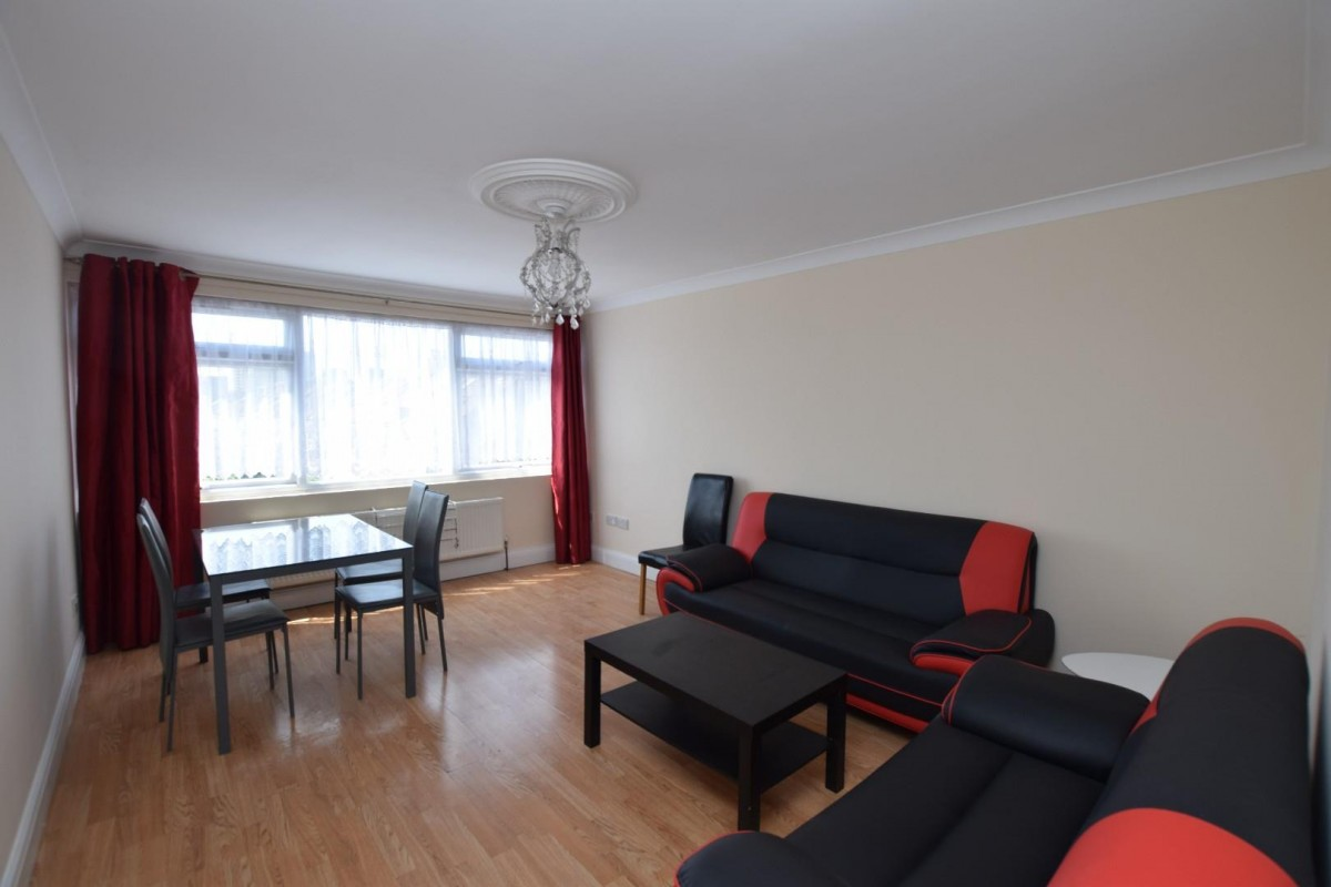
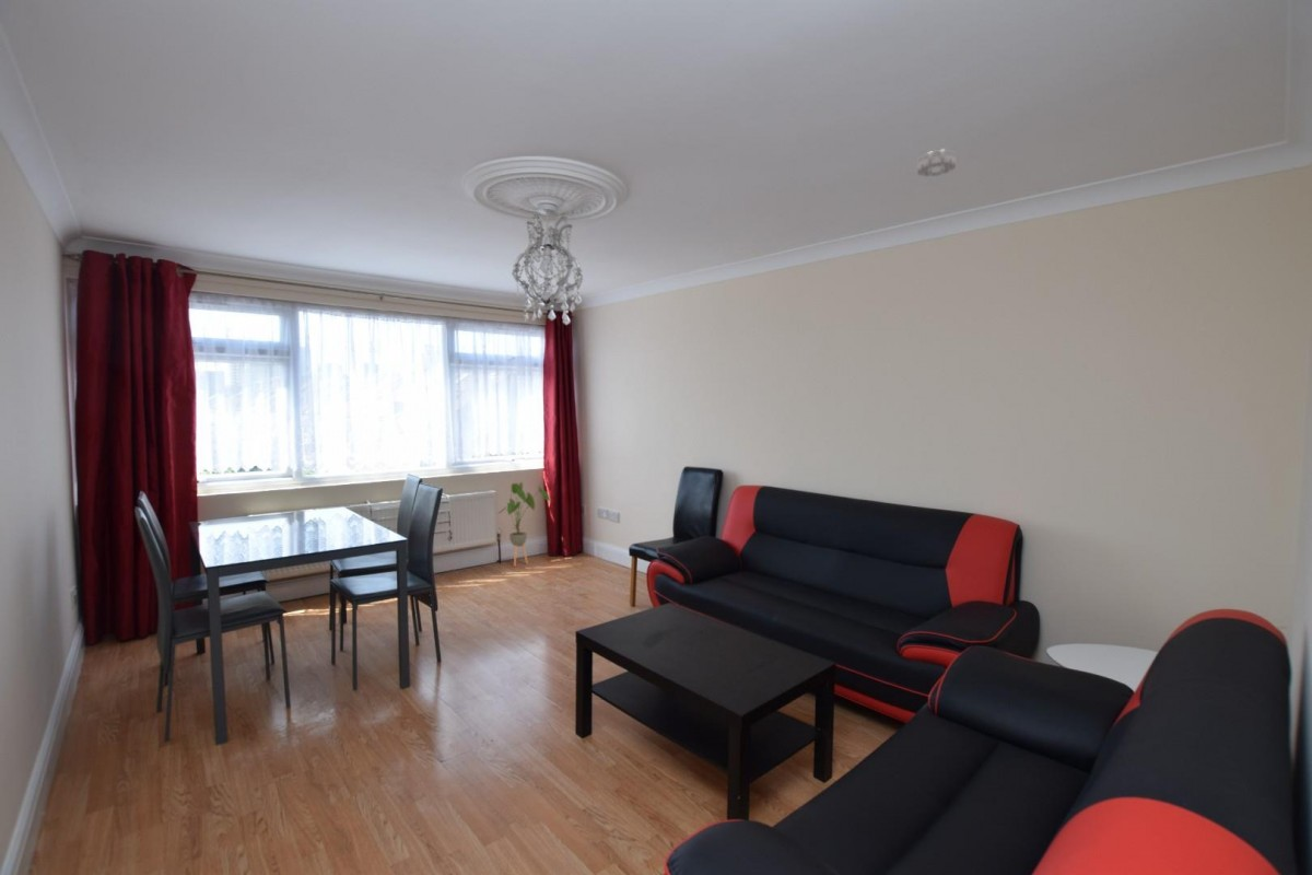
+ smoke detector (936, 162)
+ house plant (519, 522)
